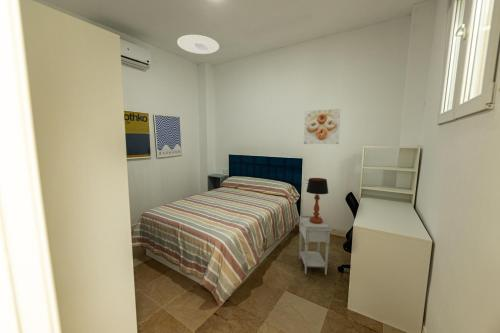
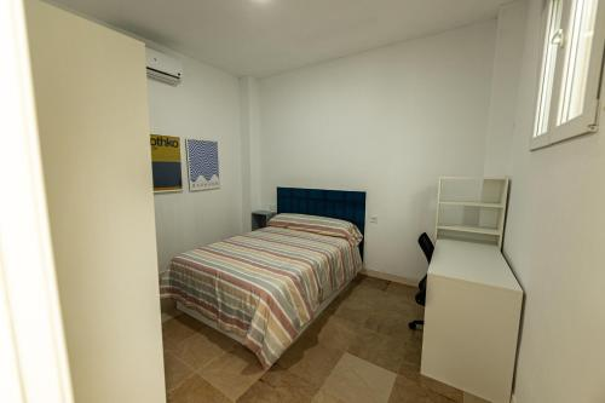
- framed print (321, 127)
- ceiling light (198, 43)
- table lamp (316, 200)
- nightstand (313, 241)
